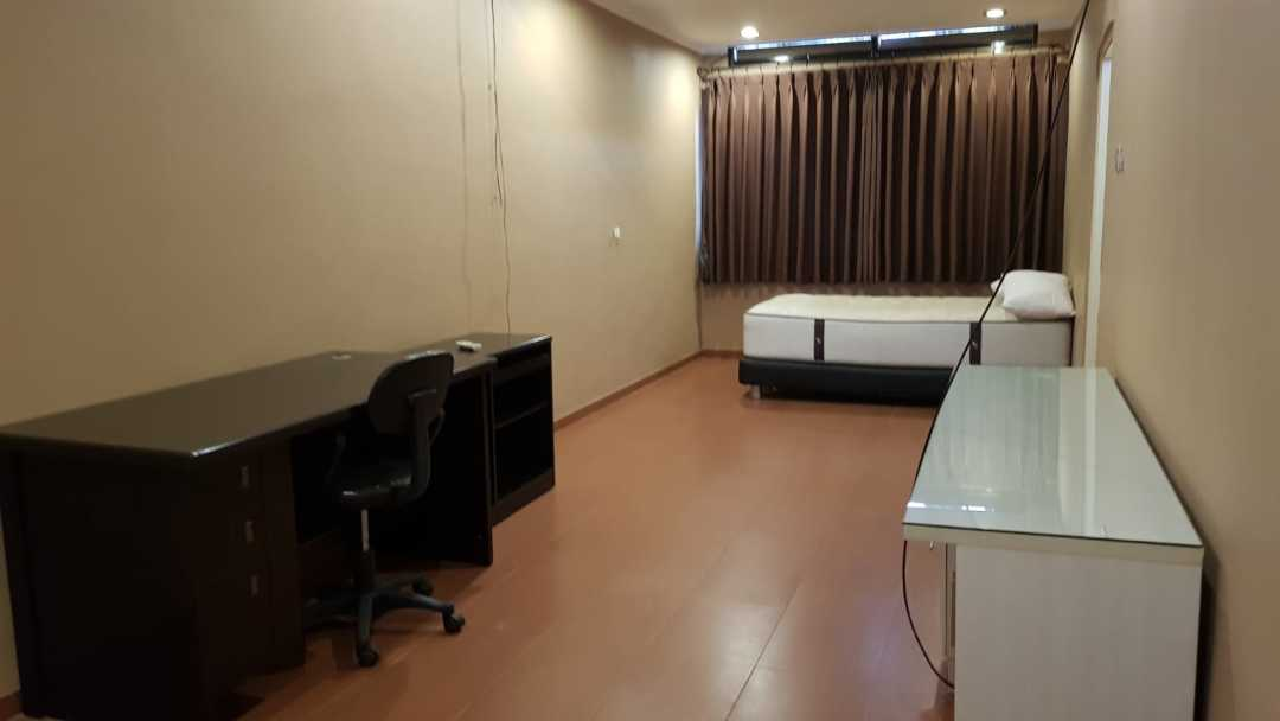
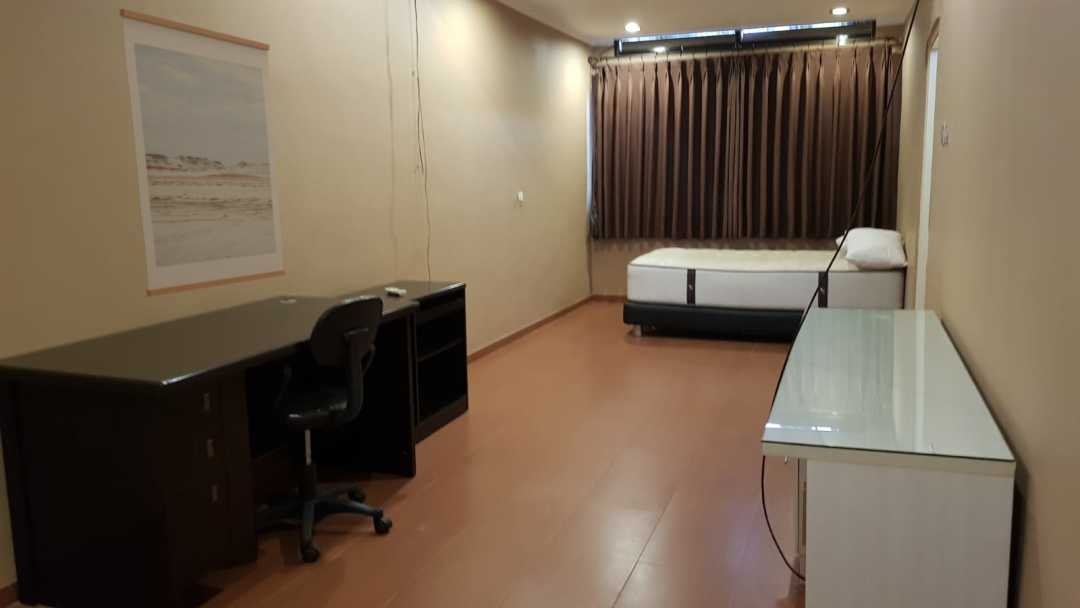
+ wall art (213, 159)
